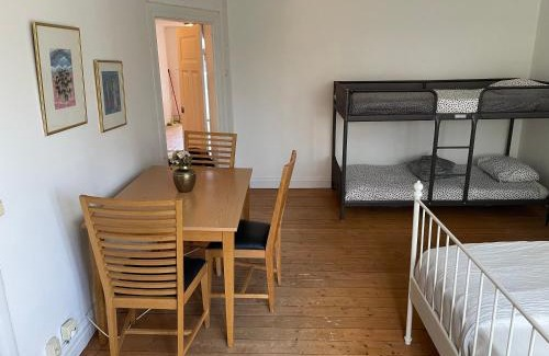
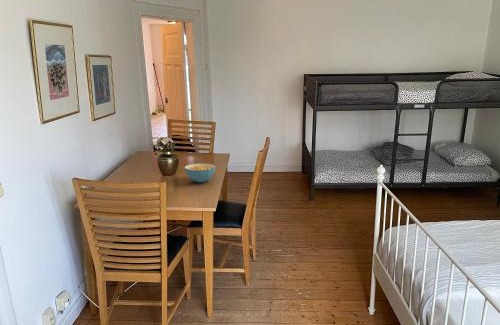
+ cereal bowl (200, 174)
